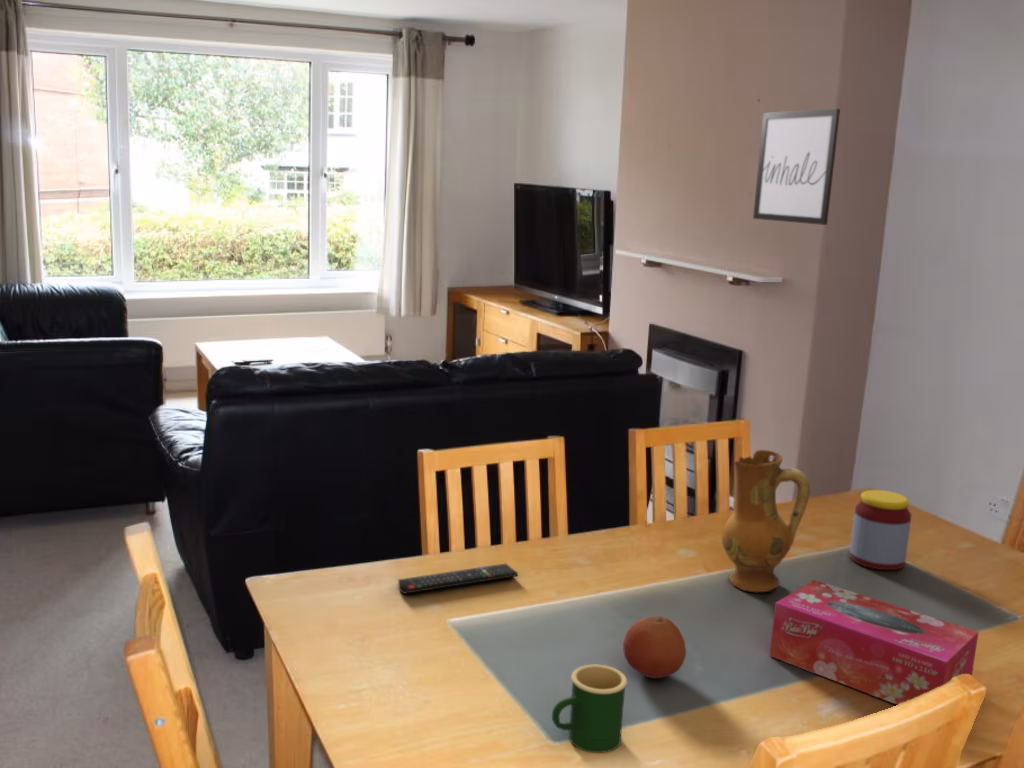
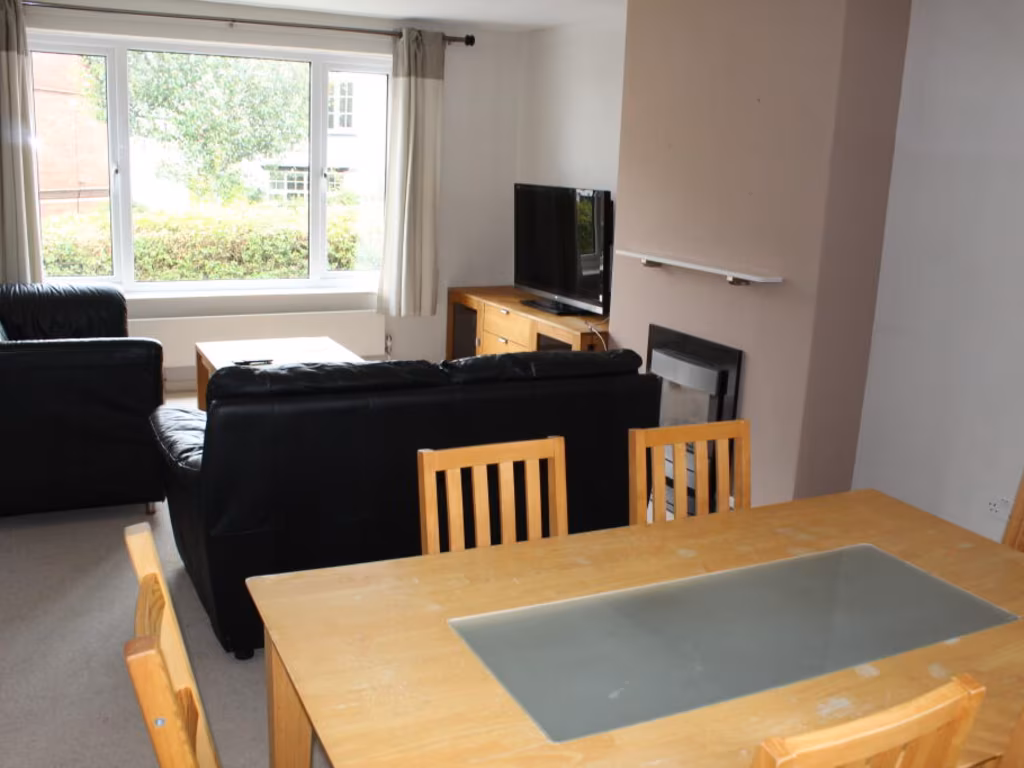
- ceramic jug (762, 519)
- wall art (794, 166)
- fruit (654, 646)
- jar (880, 528)
- tissue box (871, 644)
- mug (586, 711)
- remote control (457, 579)
